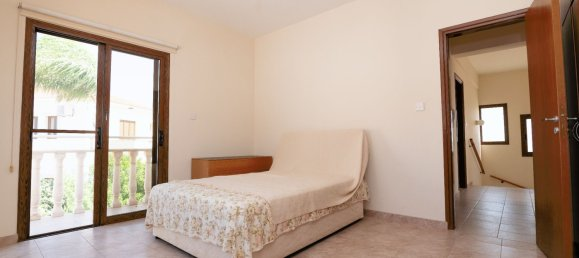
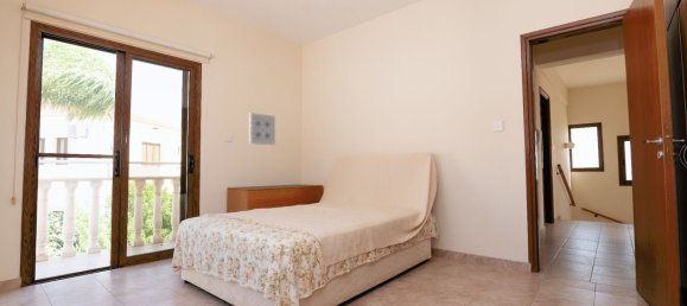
+ wall art (262, 129)
